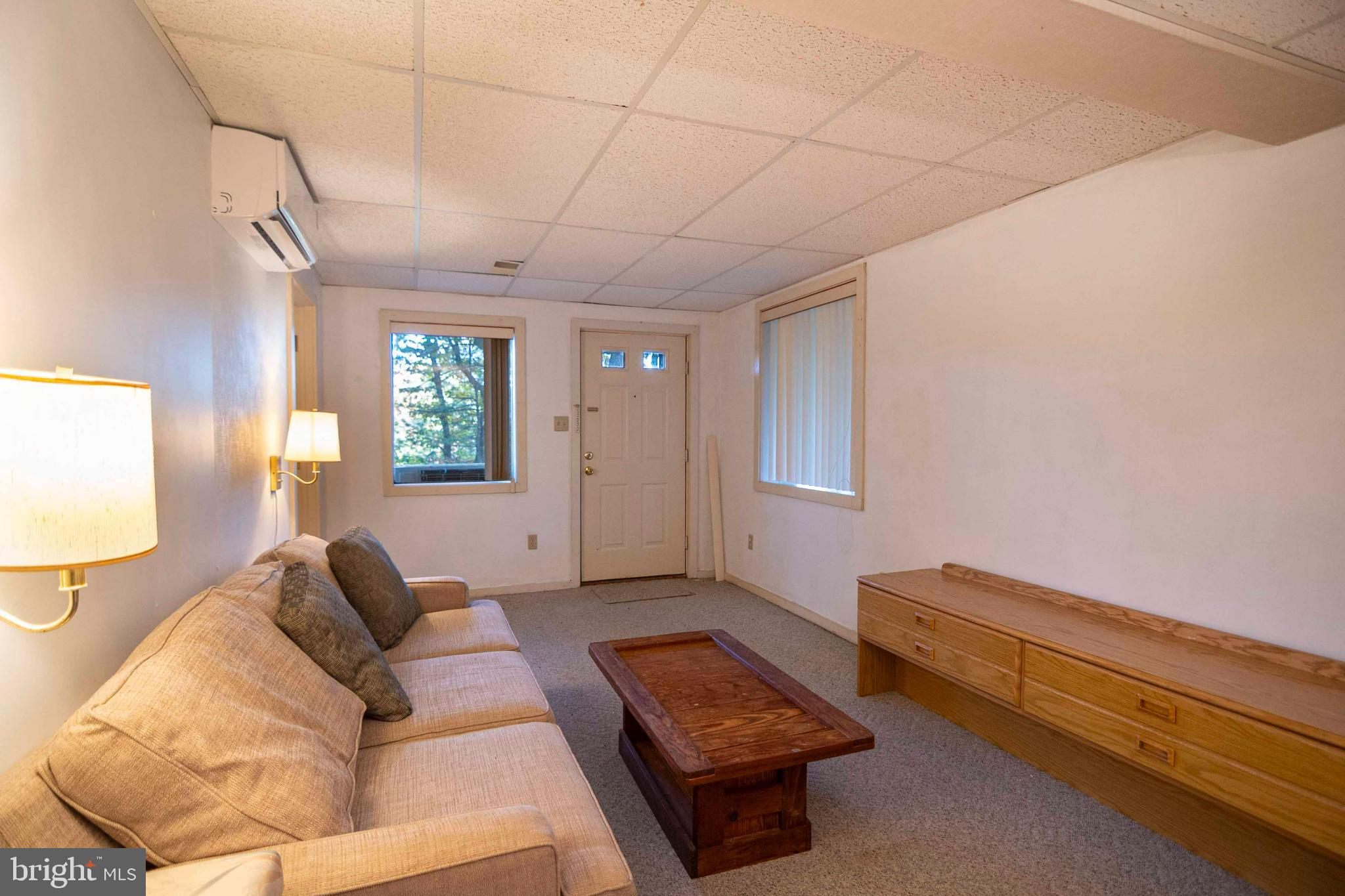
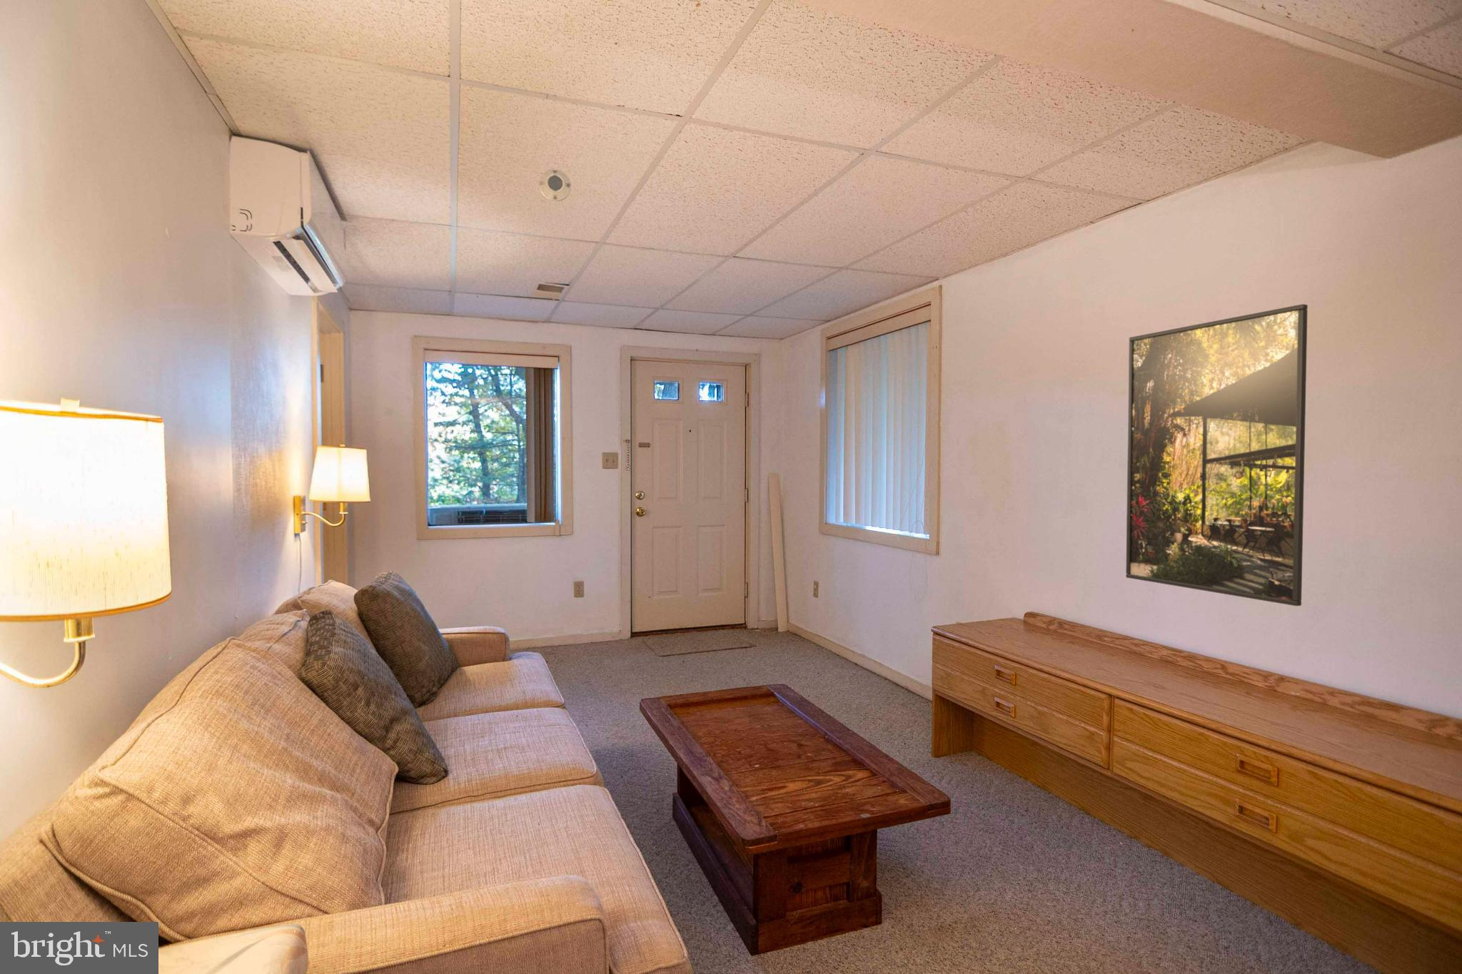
+ smoke detector (554, 184)
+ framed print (1205, 457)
